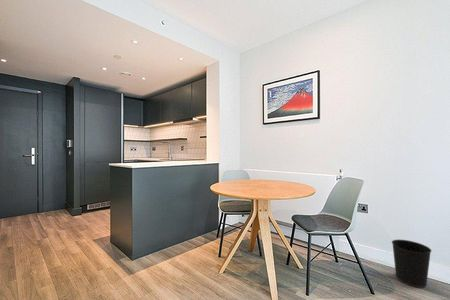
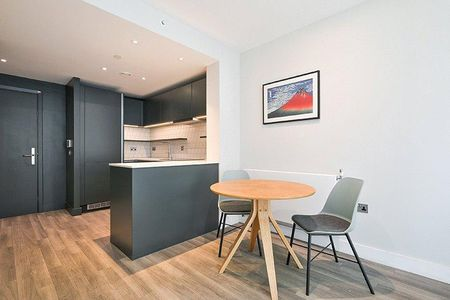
- wastebasket (410, 263)
